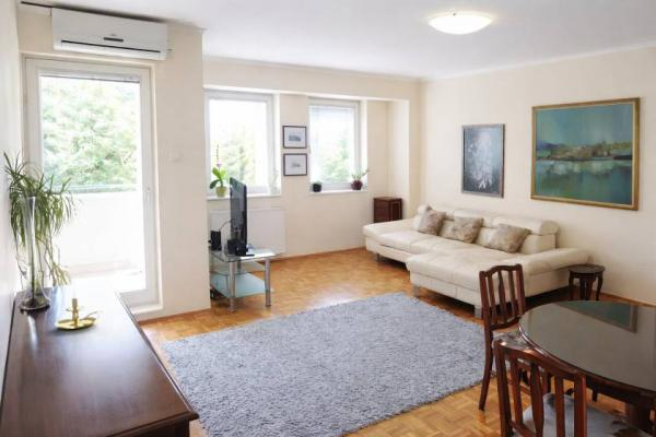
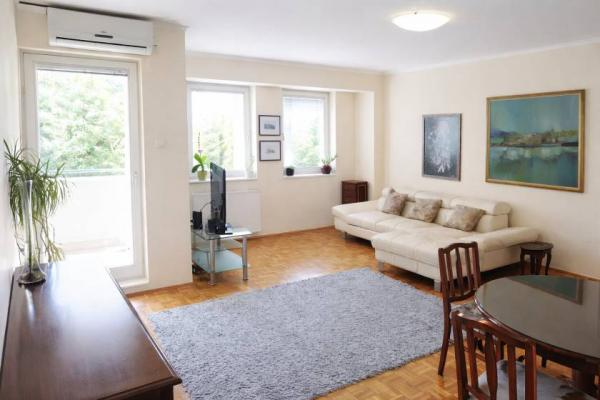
- candle holder (78, 306)
